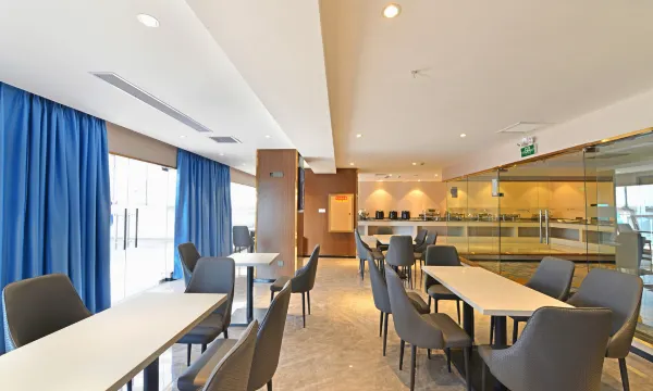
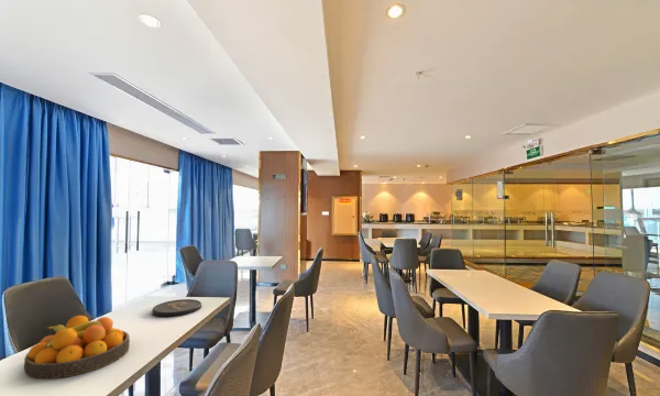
+ fruit bowl (81, 339)
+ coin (177, 307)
